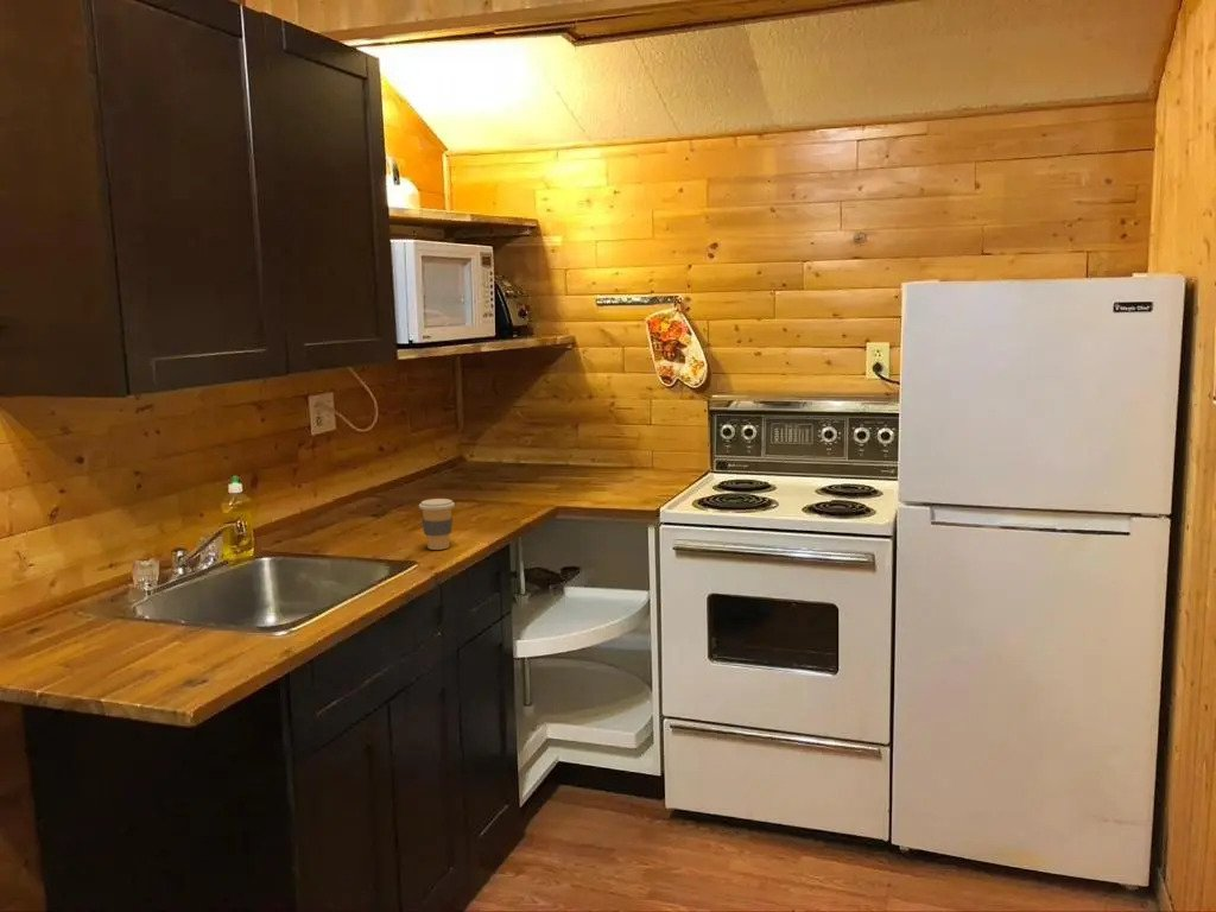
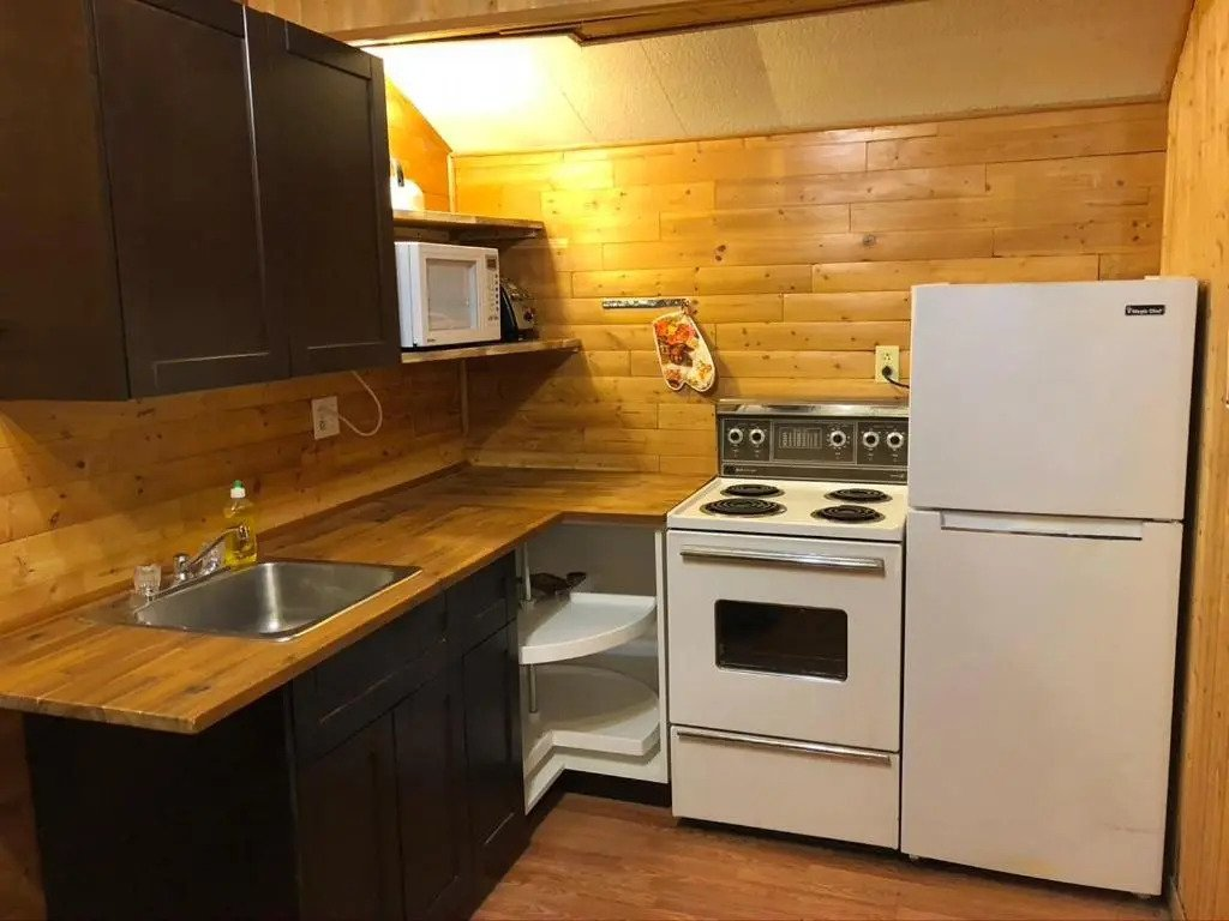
- coffee cup (437, 524)
